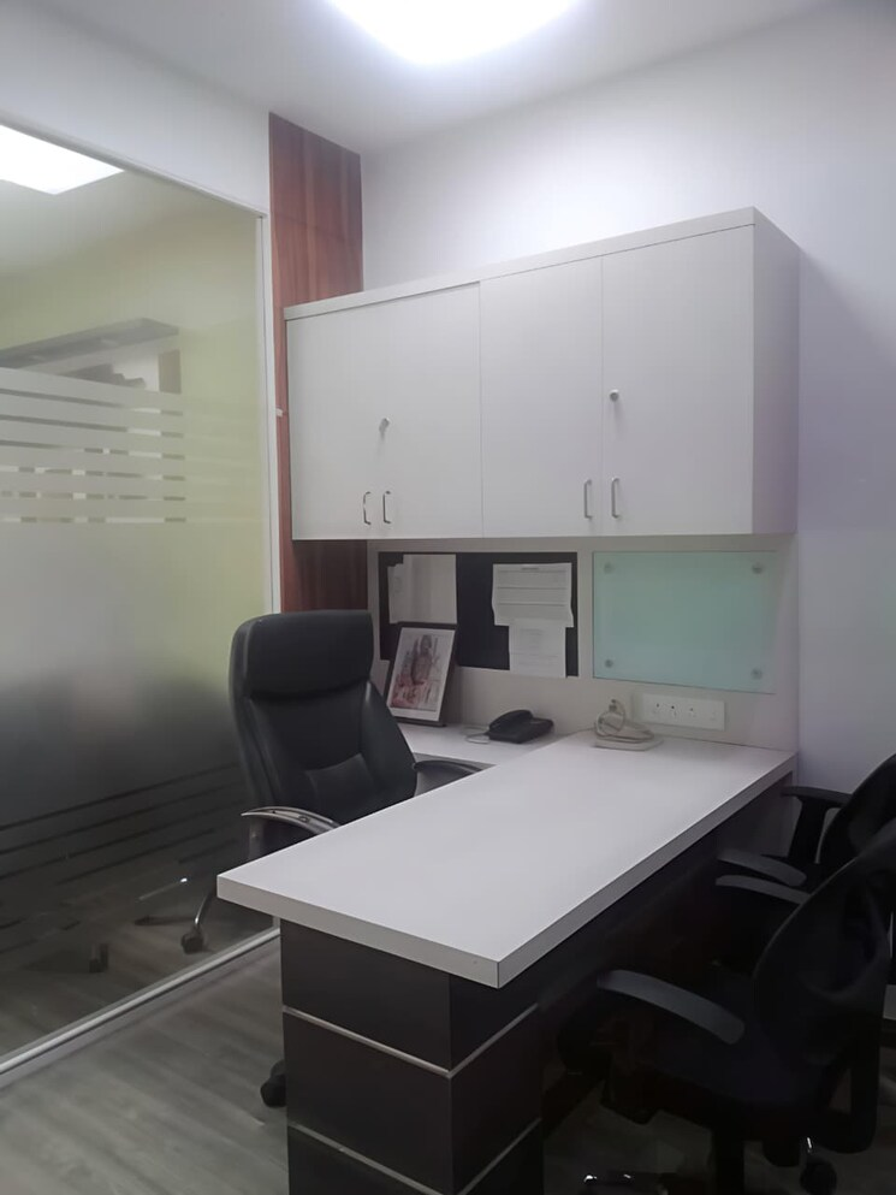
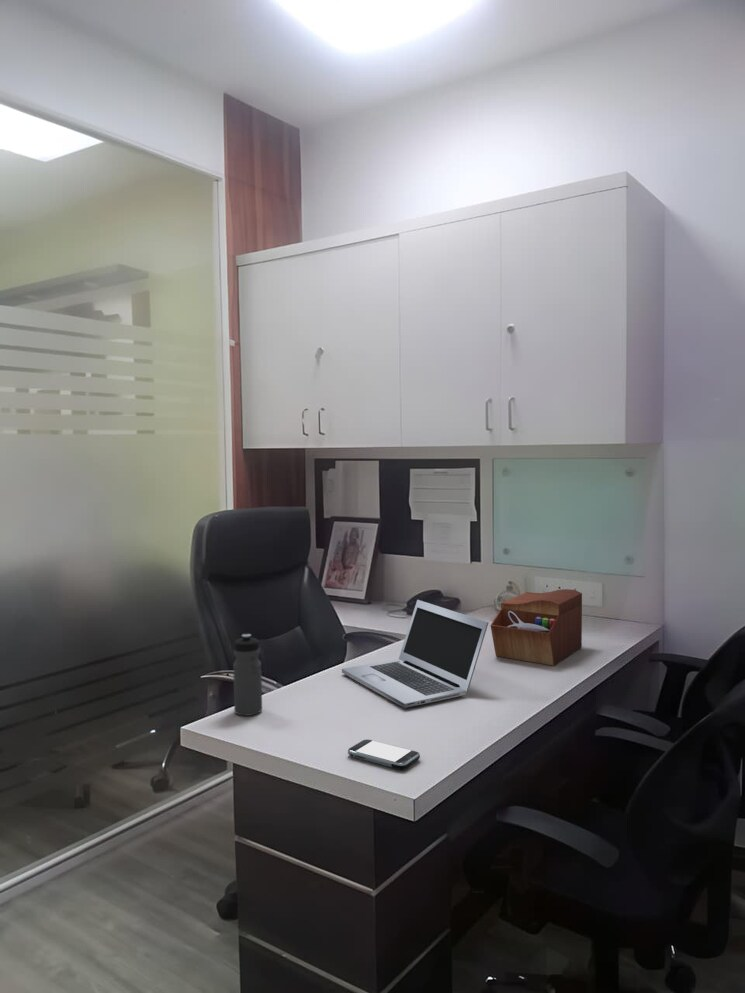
+ water bottle (247, 673)
+ sewing box (535, 623)
+ smartphone (383, 754)
+ laptop (412, 649)
